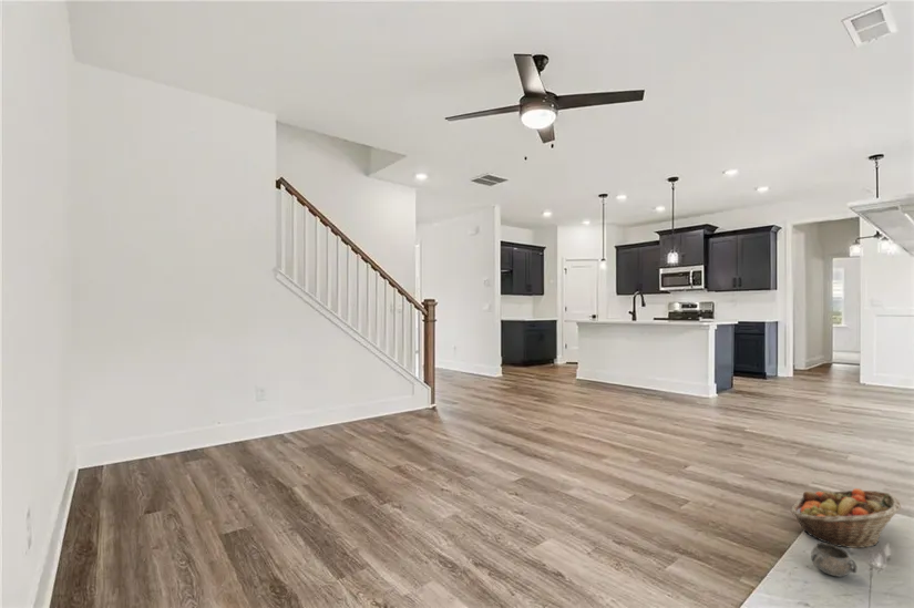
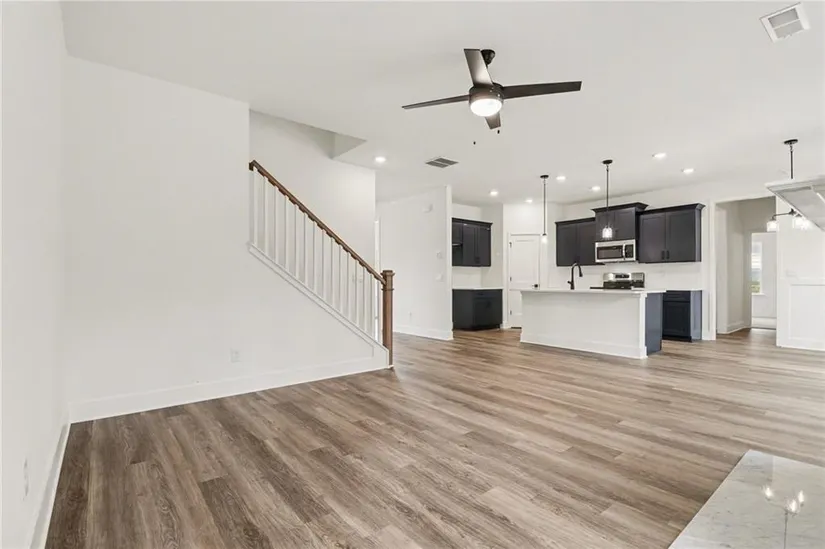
- decorative bowl (828, 559)
- fruit basket (843, 513)
